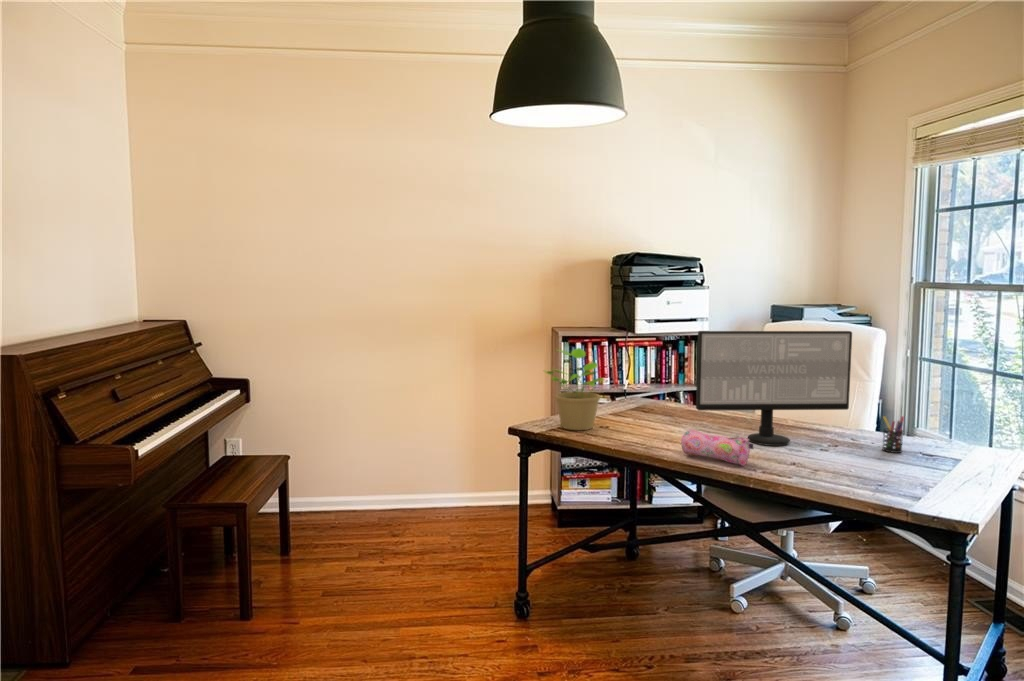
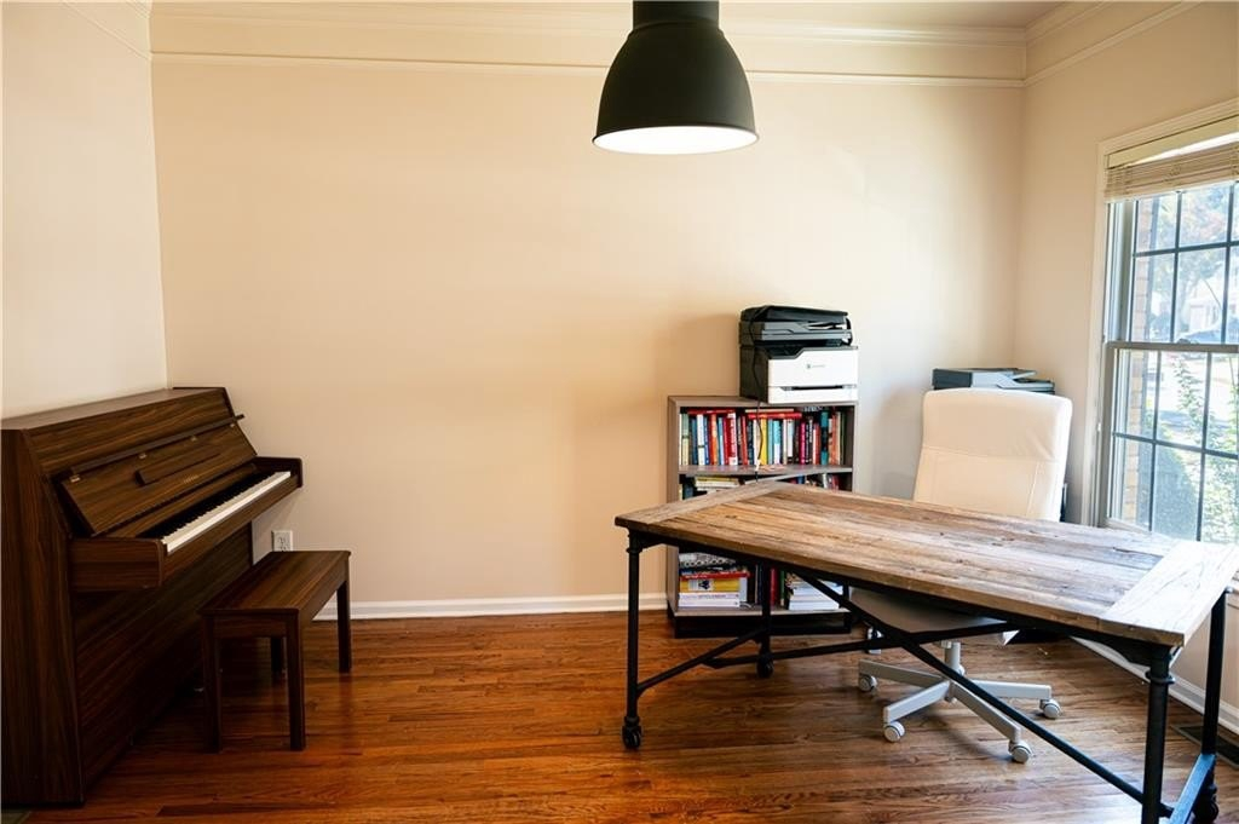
- pen holder (895, 432)
- potted plant (581, 389)
- computer monitor (770, 386)
- pencil case (715, 446)
